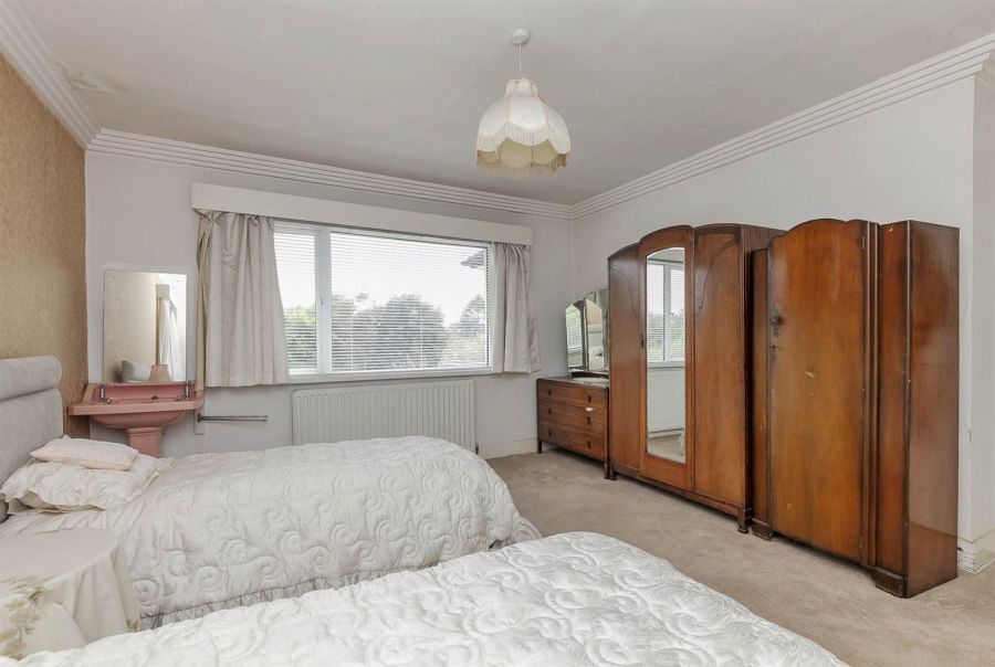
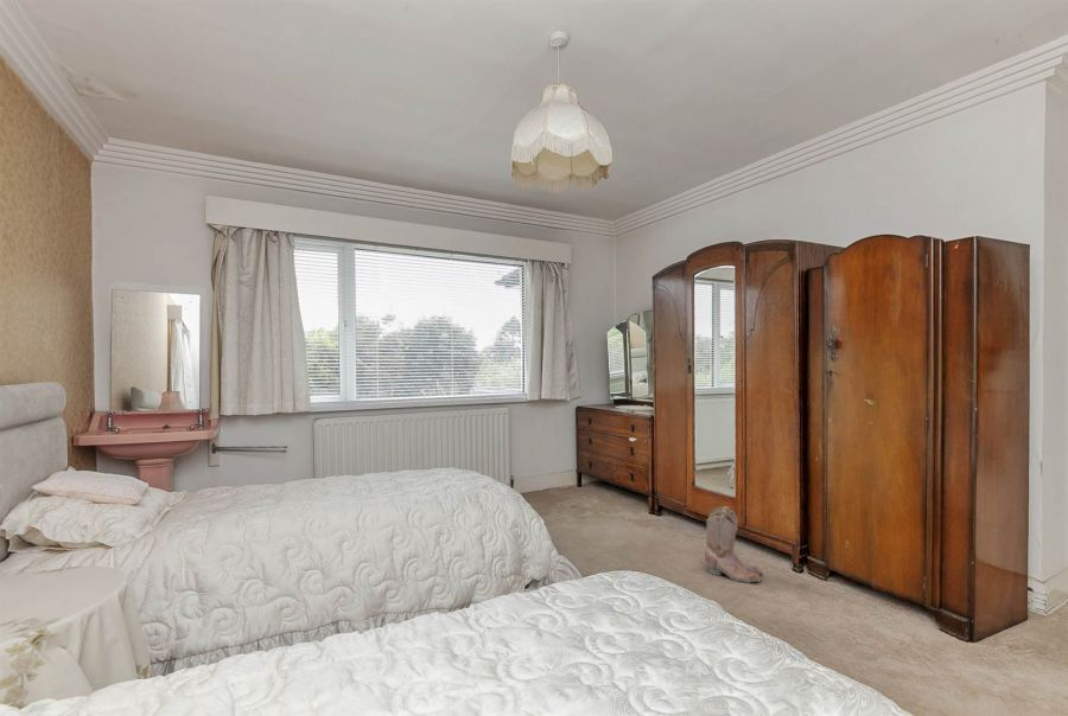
+ boots (733, 541)
